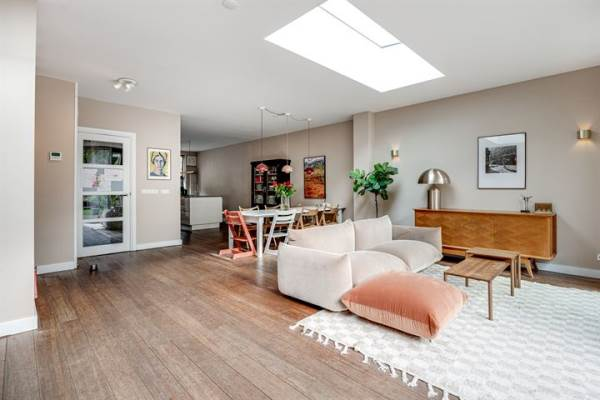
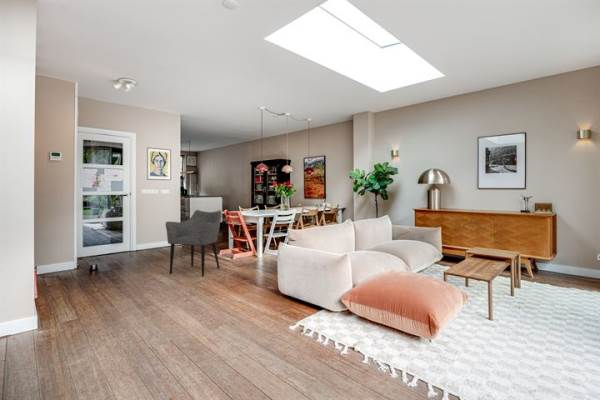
+ armchair (195, 241)
